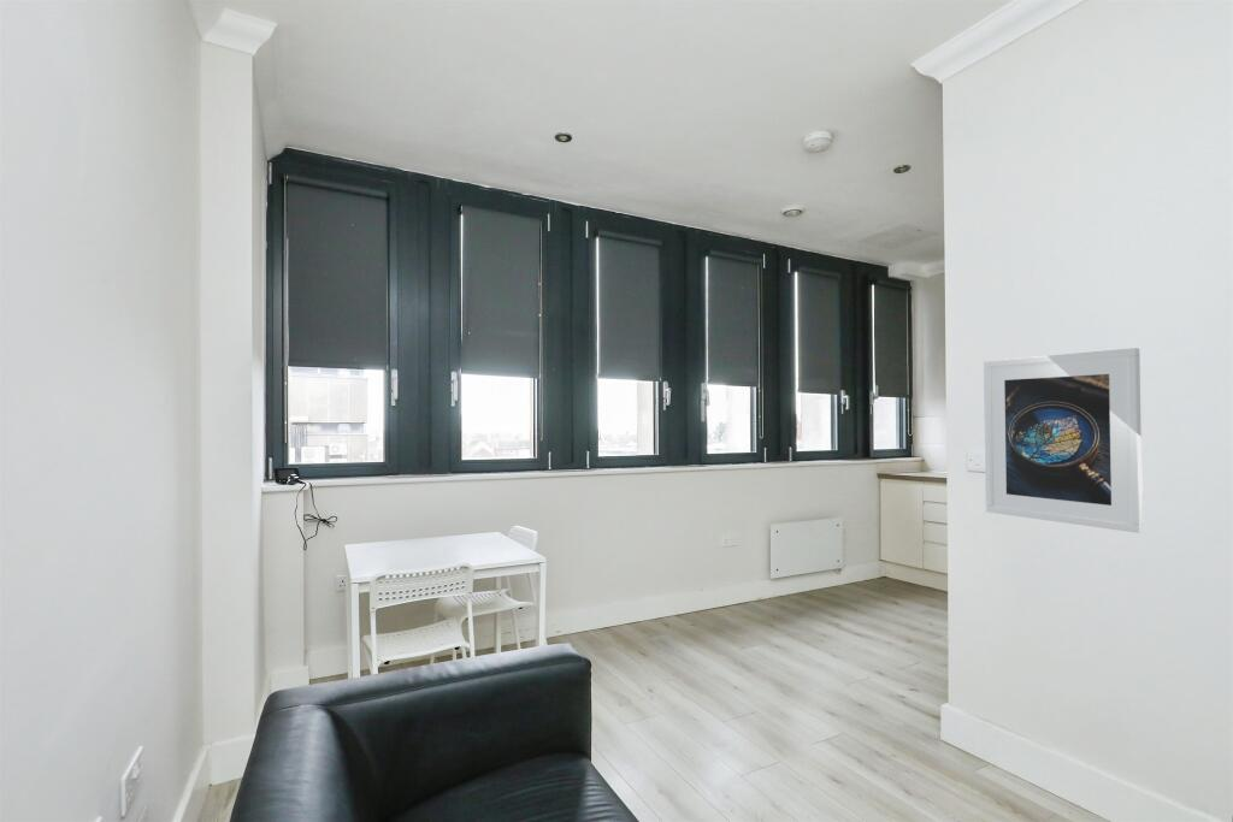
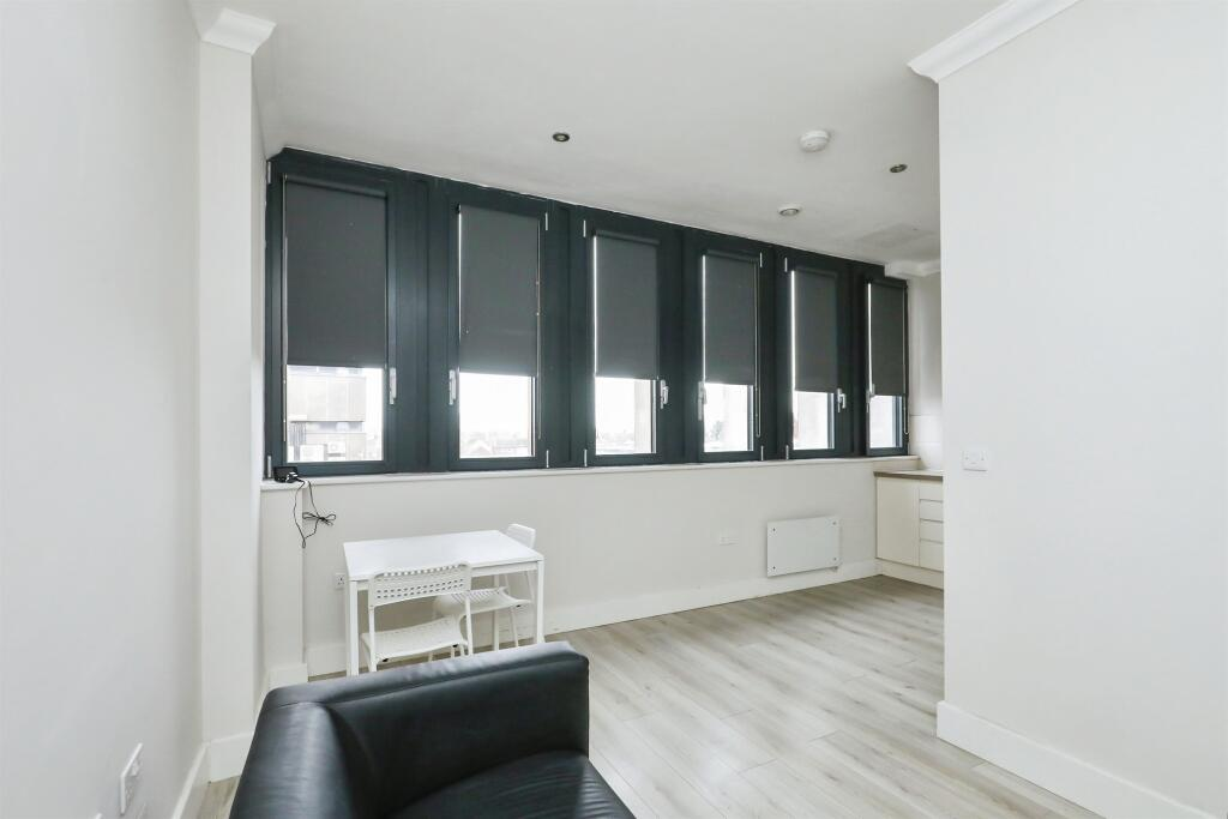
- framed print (1055, 438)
